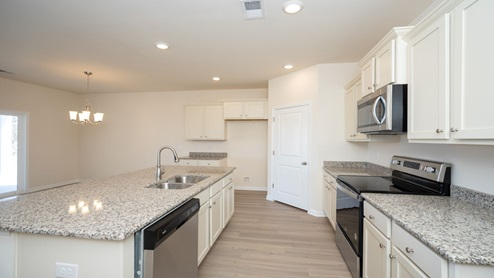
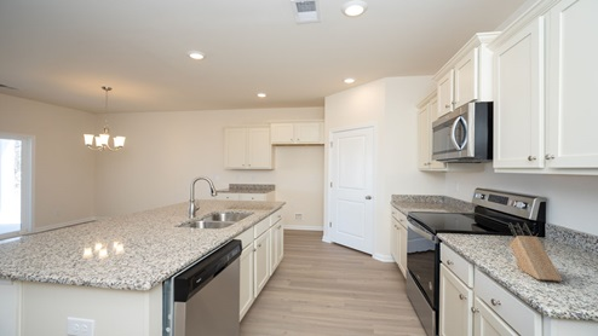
+ knife block (530, 248)
